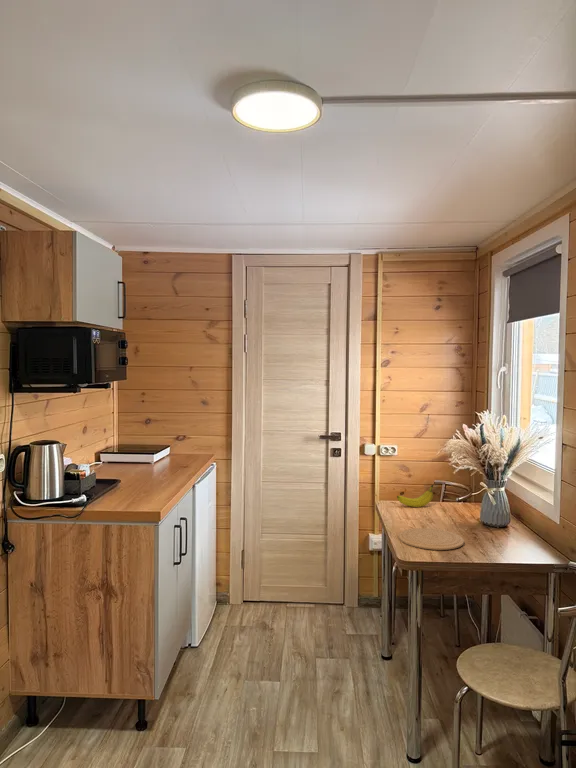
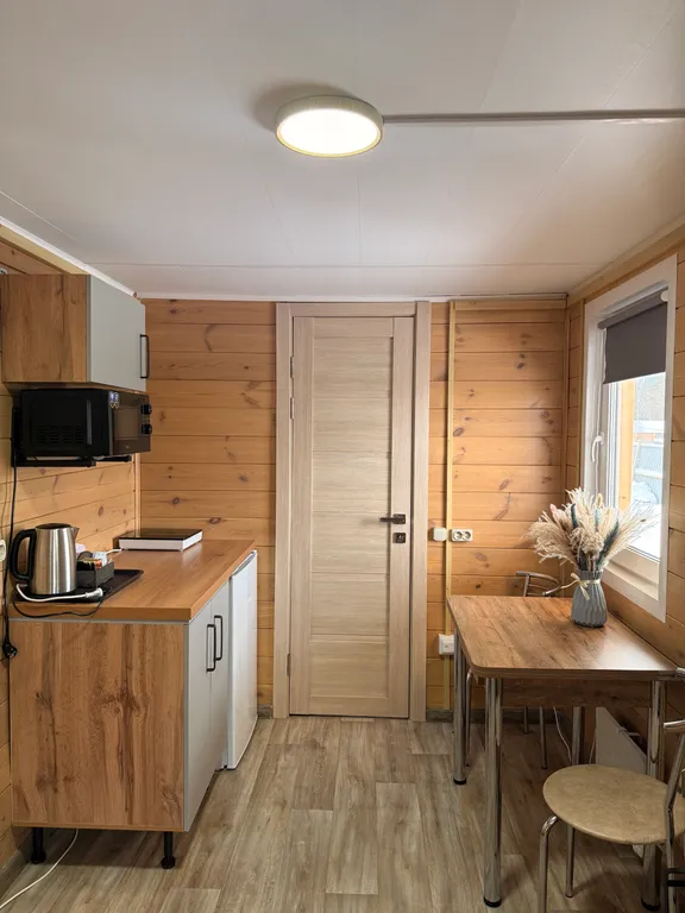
- fruit (415, 498)
- plate (430, 537)
